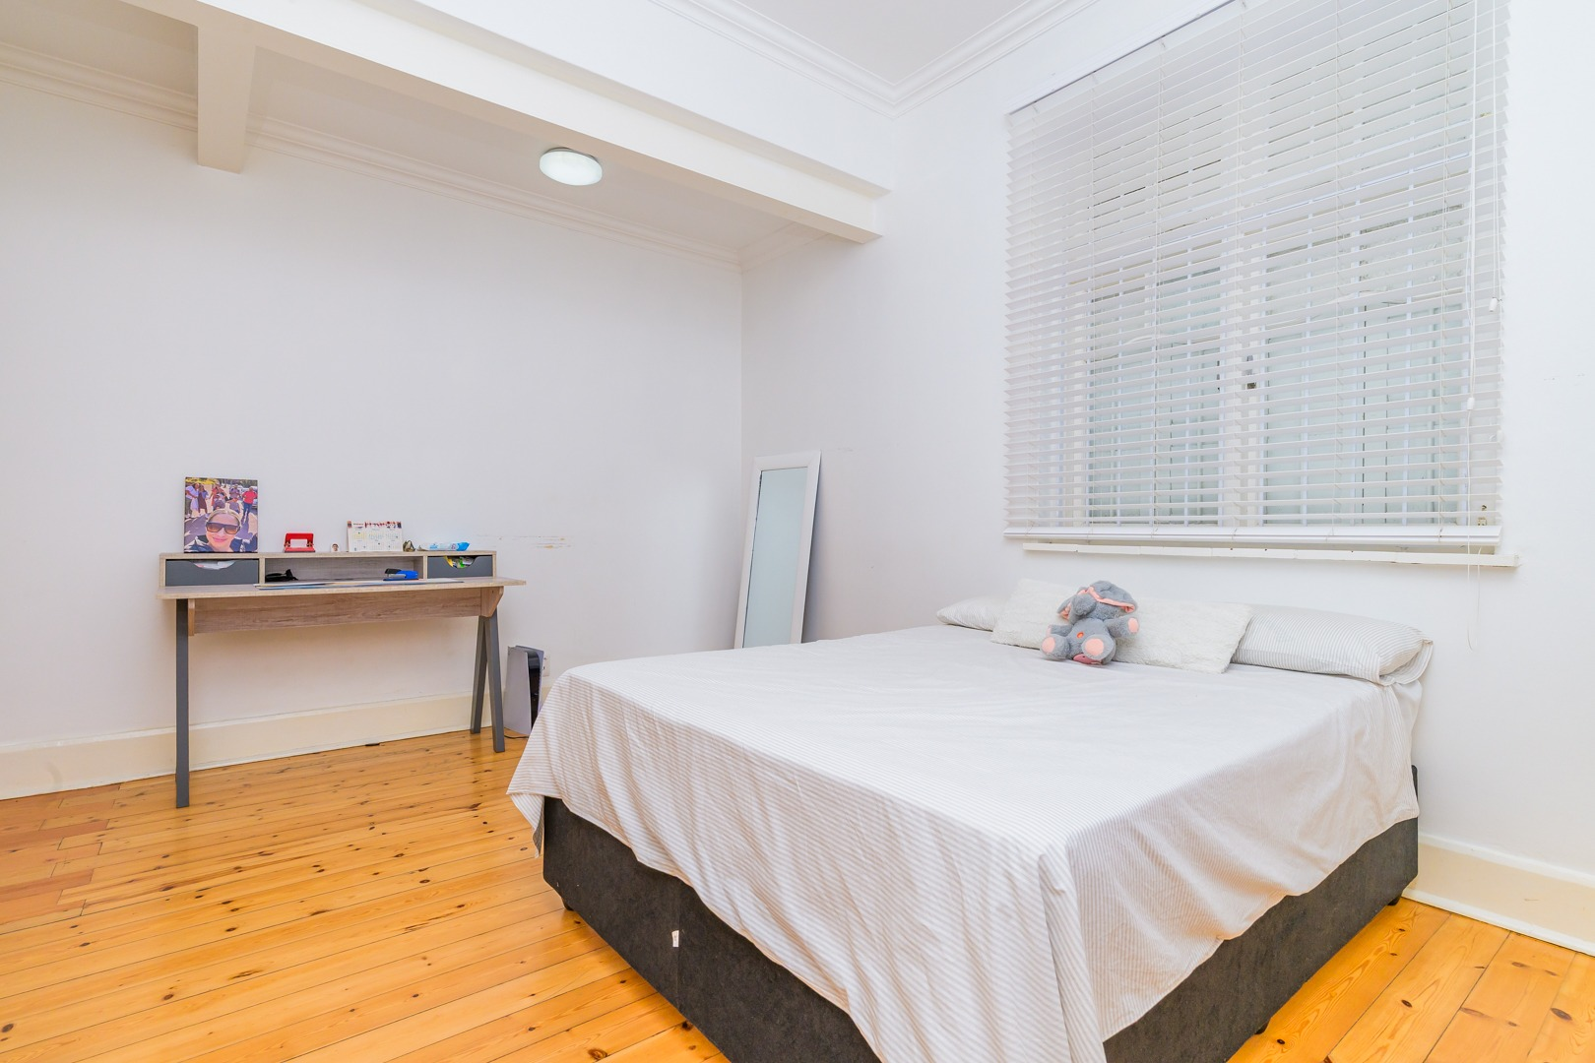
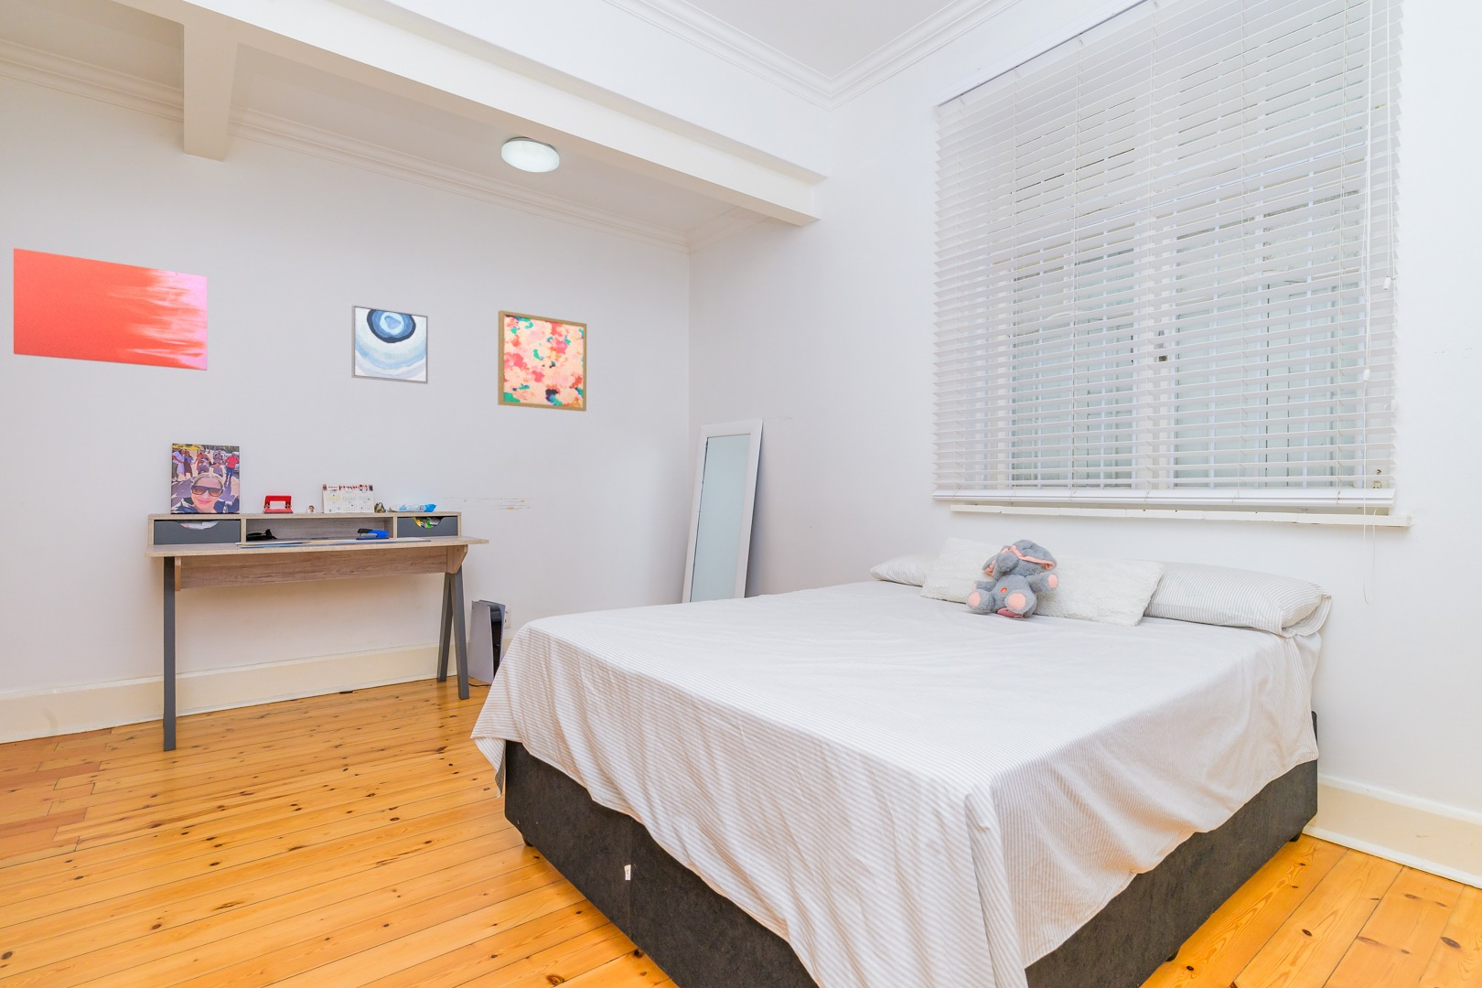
+ wall art (390, 345)
+ wall art (116, 313)
+ wall art (544, 363)
